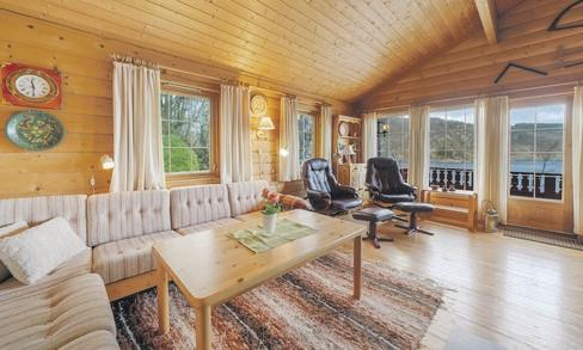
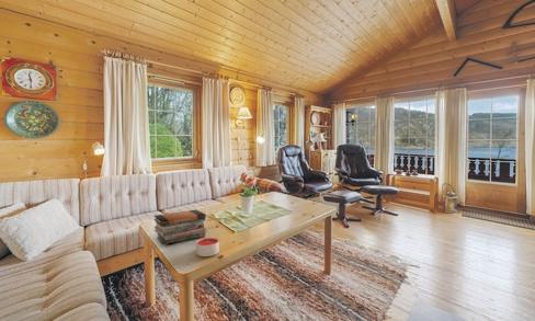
+ candle (207, 245)
+ book stack (180, 226)
